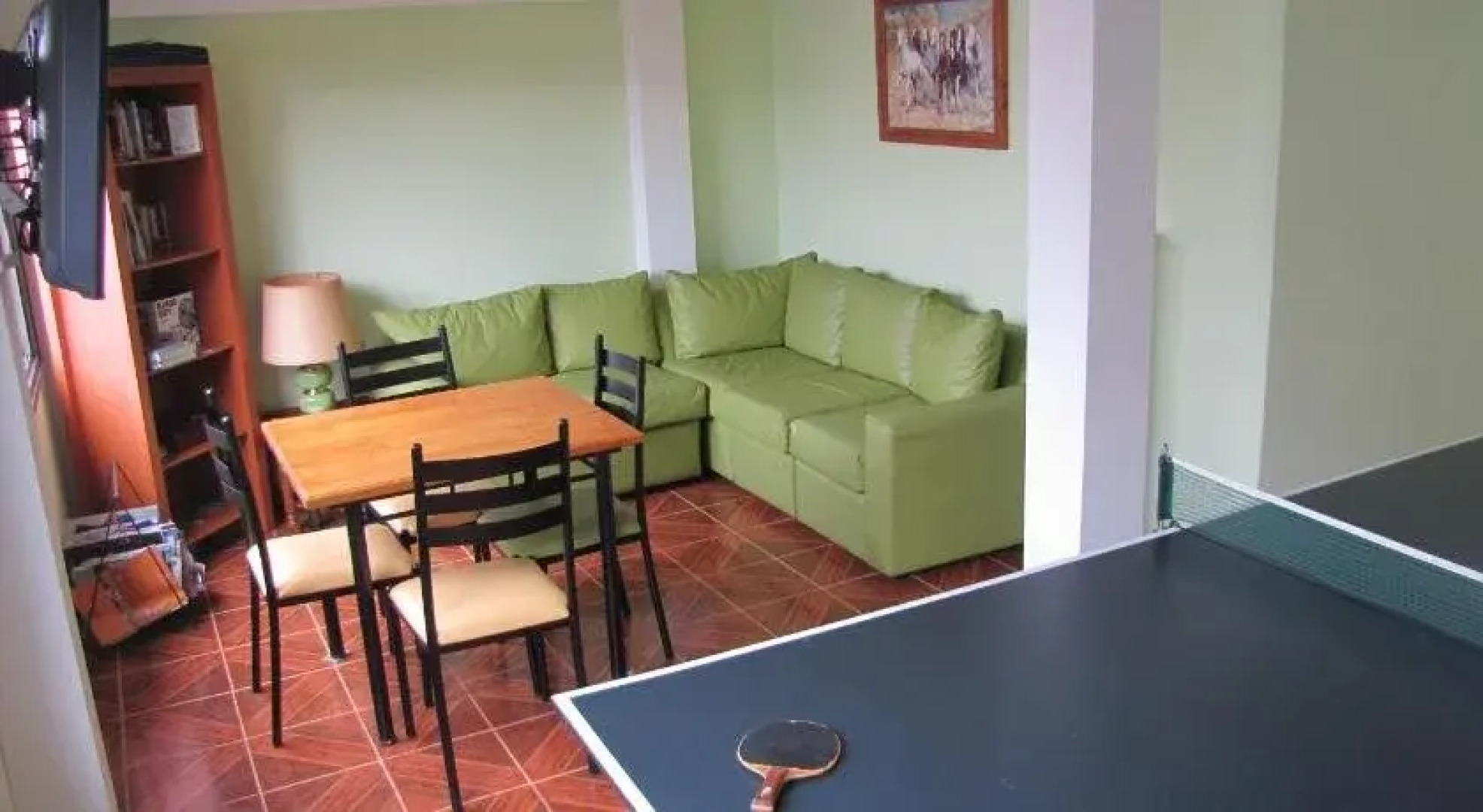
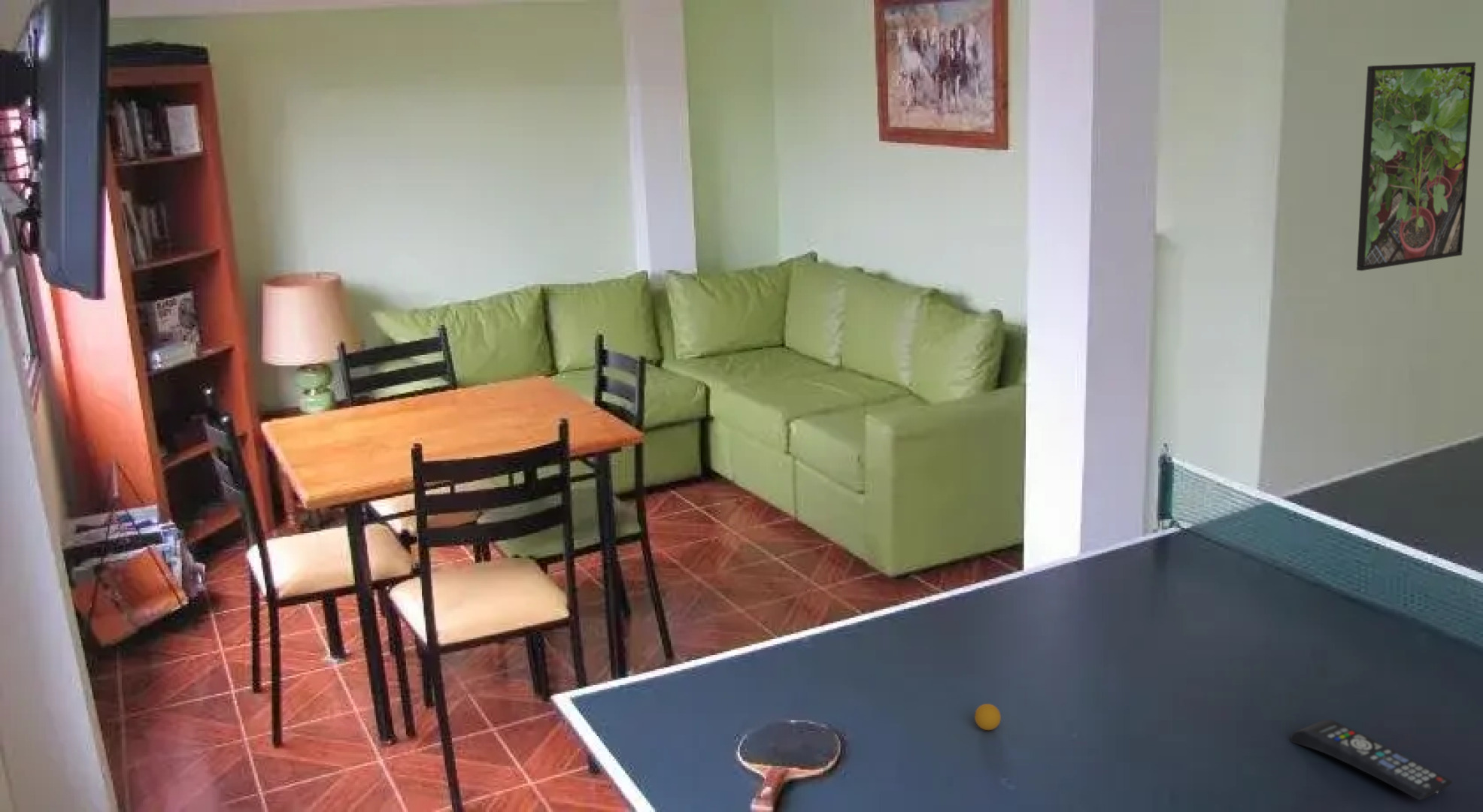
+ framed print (1417, 165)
+ ping-pong ball (987, 717)
+ remote control (1367, 756)
